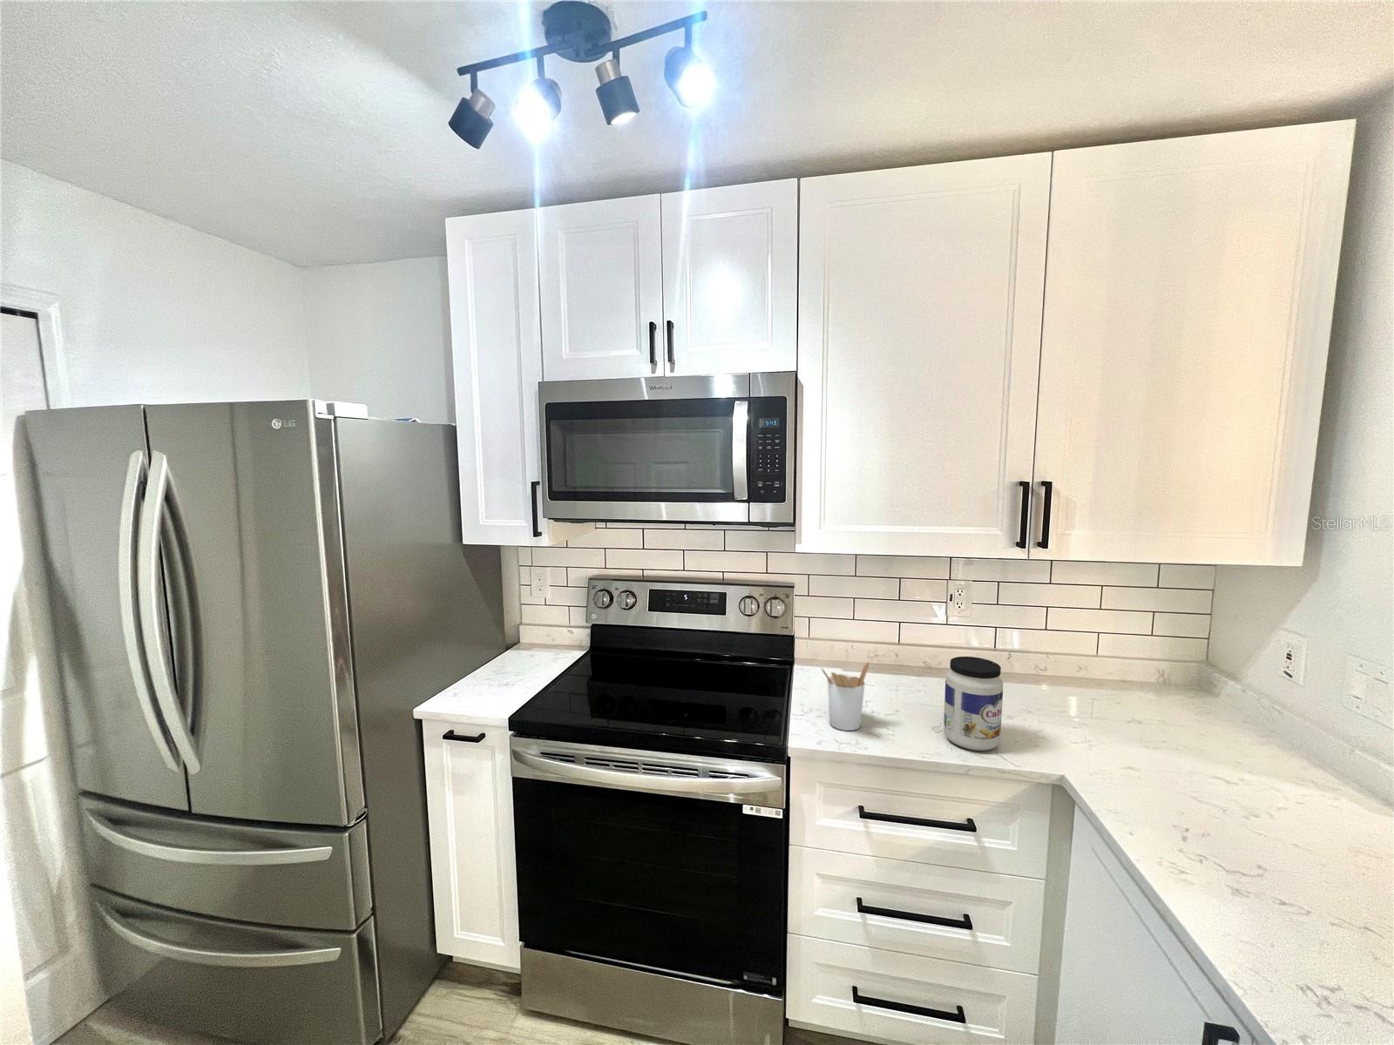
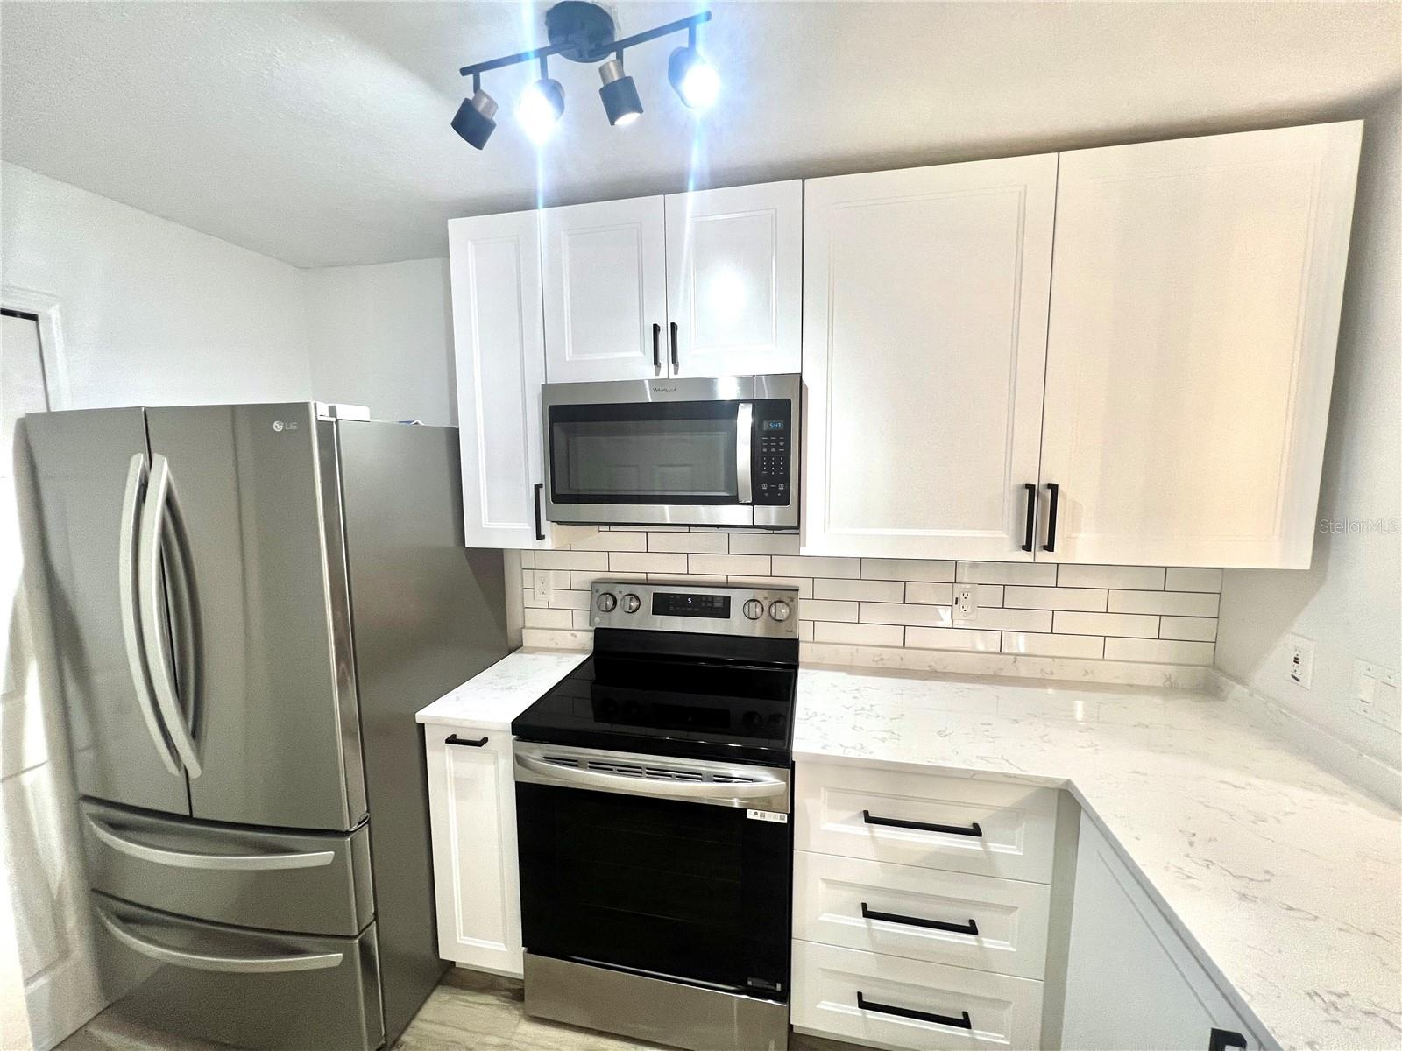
- jar (973, 701)
- utensil holder (845, 695)
